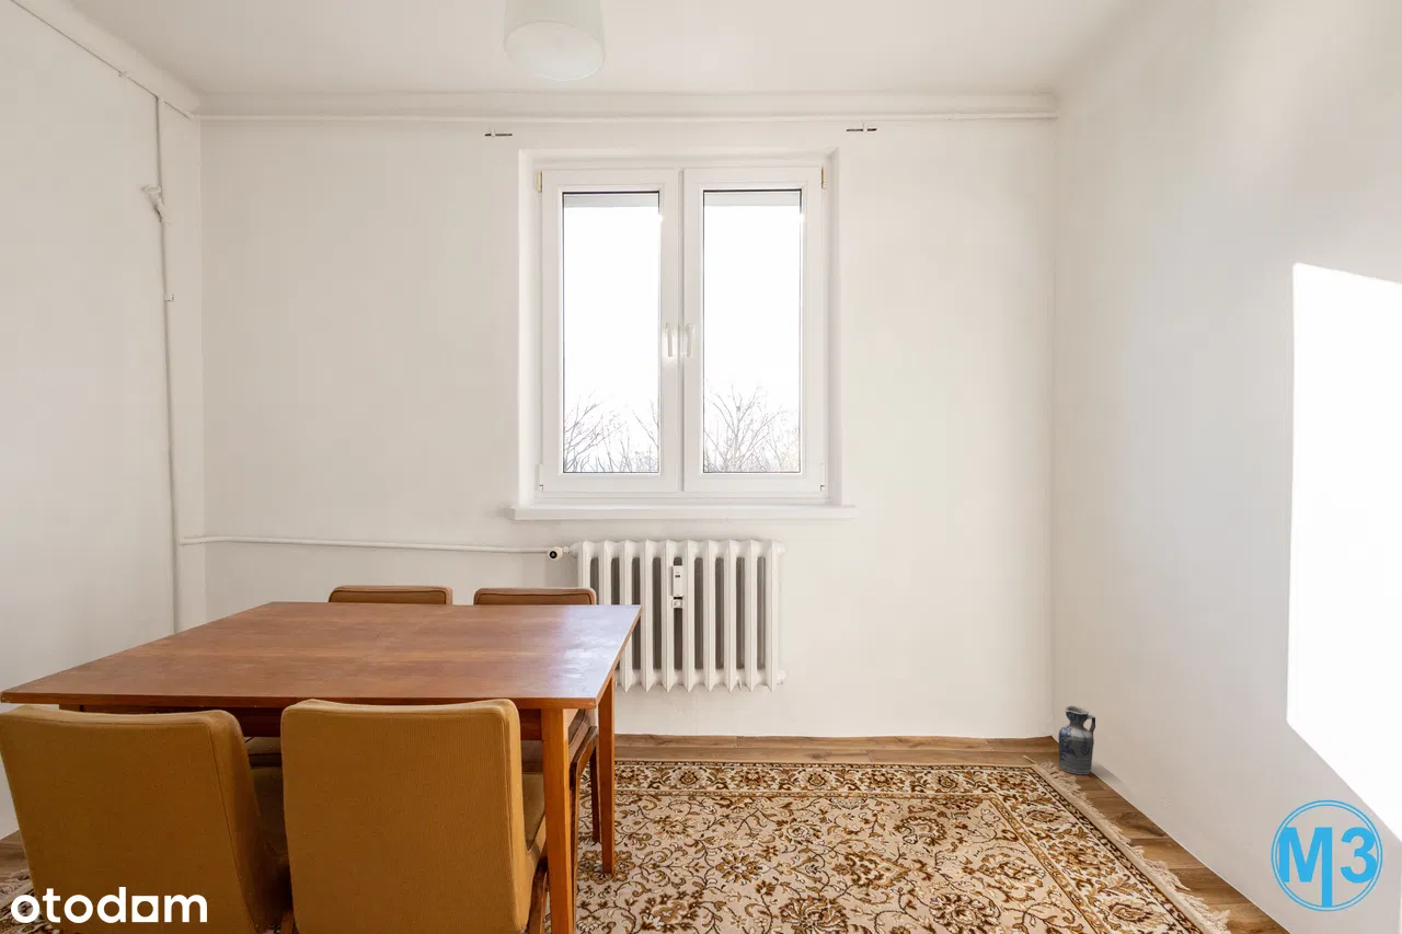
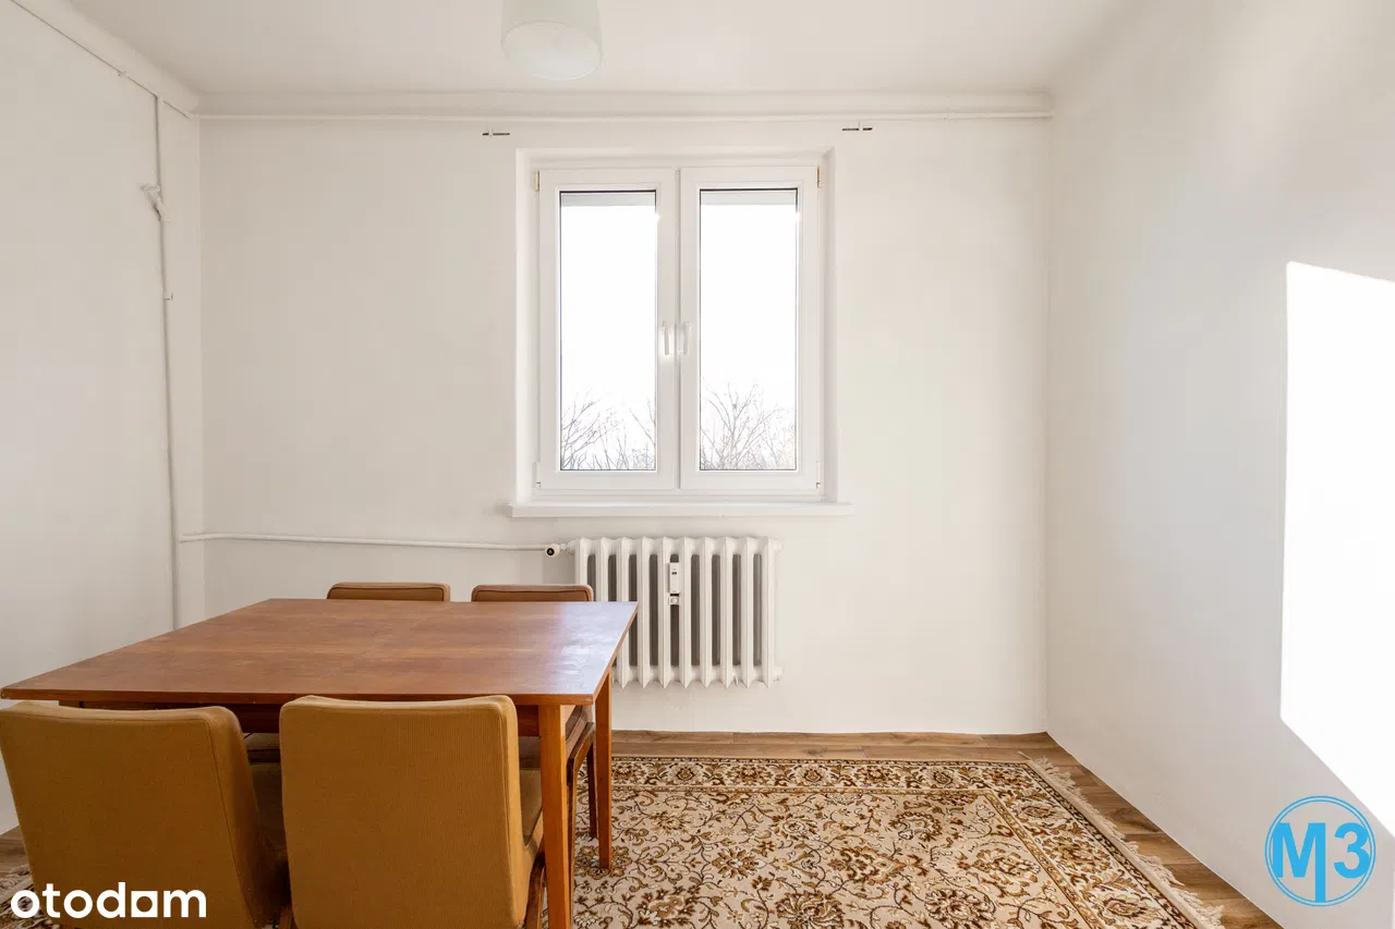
- ceramic jug (1078, 739)
